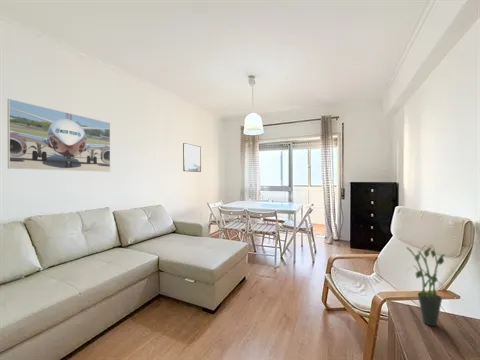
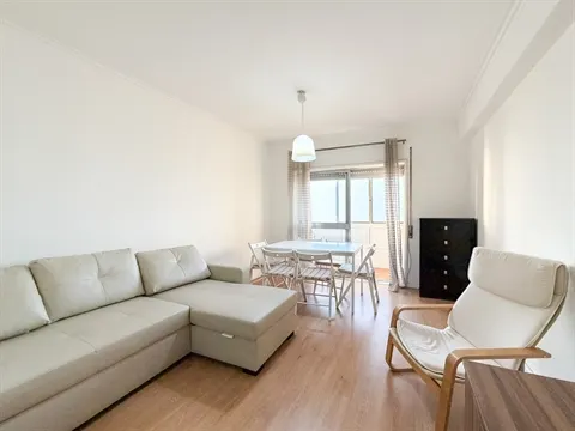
- potted plant (424, 283)
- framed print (192, 158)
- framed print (67, 141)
